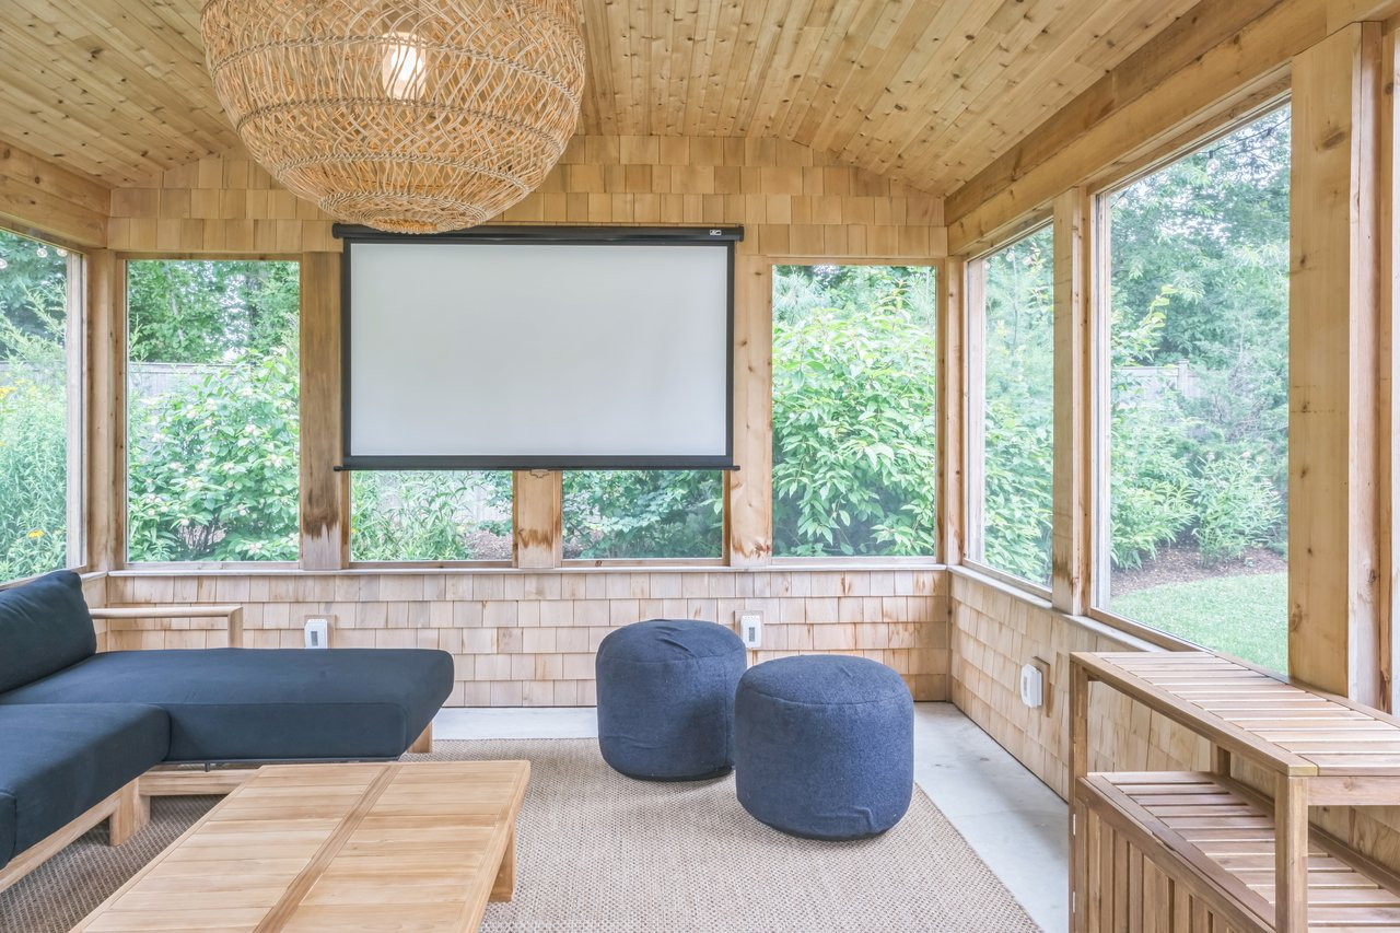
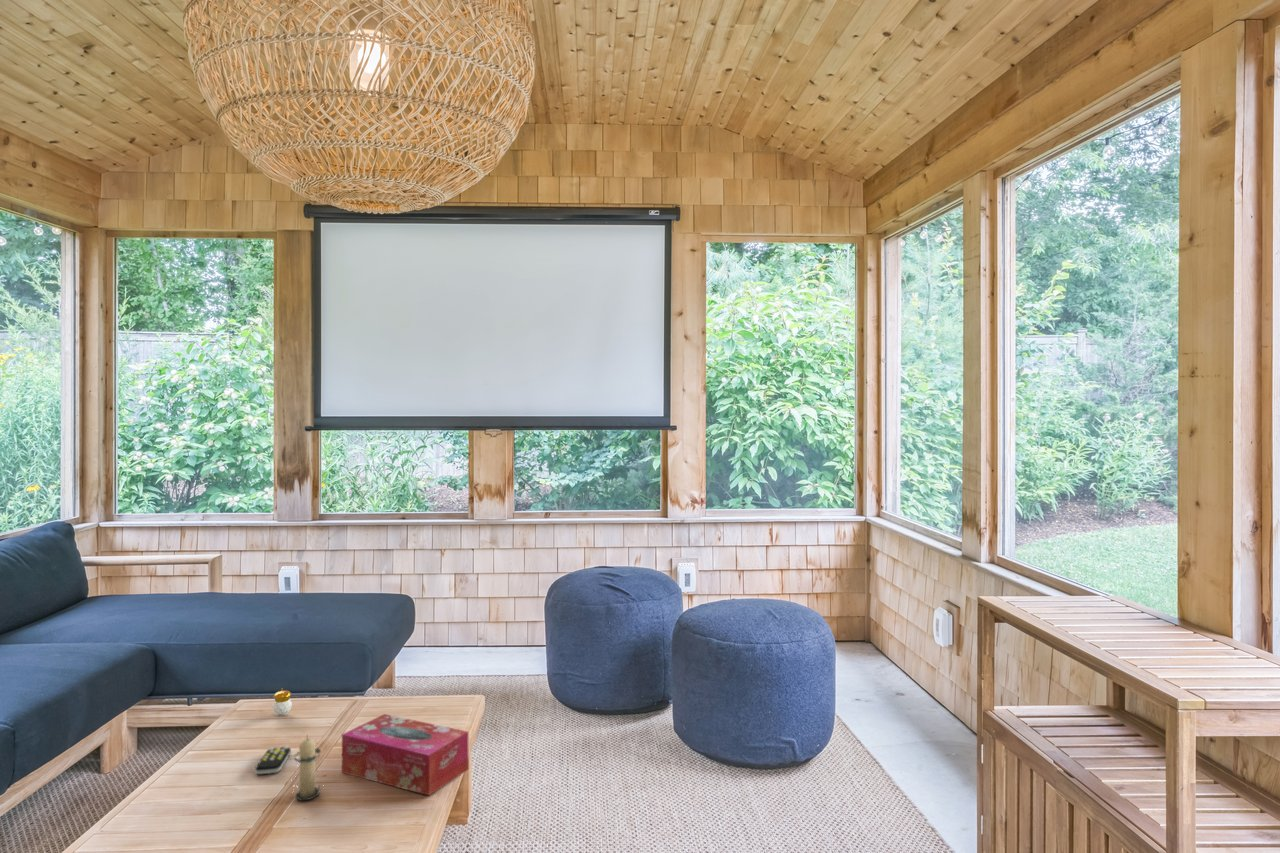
+ remote control (273, 759)
+ candle (282, 701)
+ candle (307, 765)
+ tissue box (405, 752)
